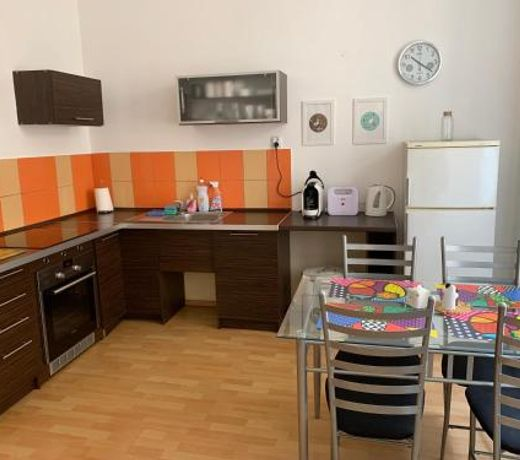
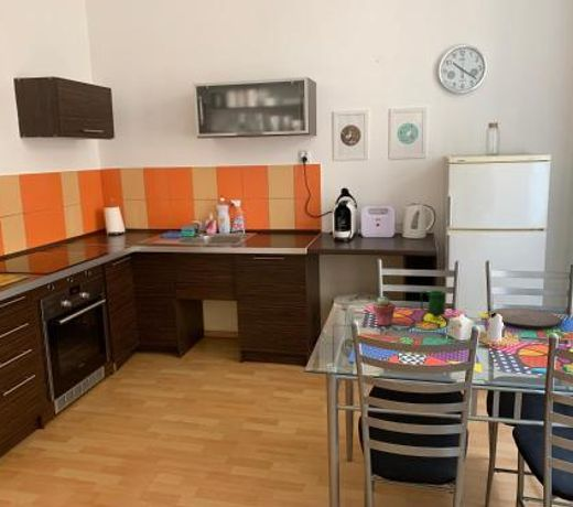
+ potted succulent (383, 310)
+ plate (523, 317)
+ mug (432, 304)
